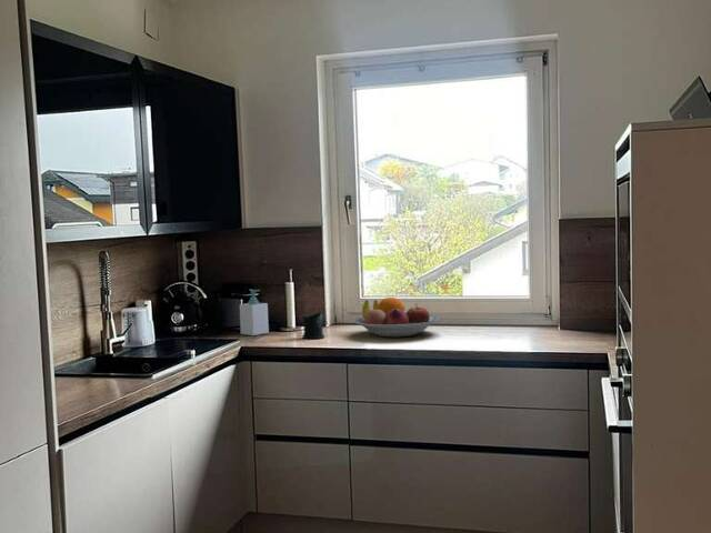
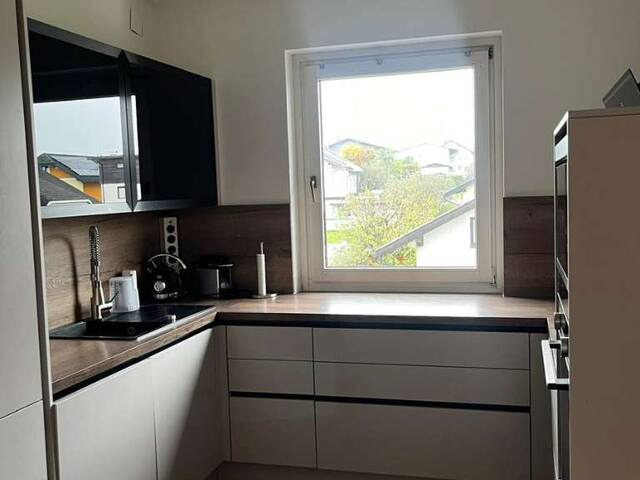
- fruit bowl (395, 315)
- mug (310, 325)
- soap bottle (253, 311)
